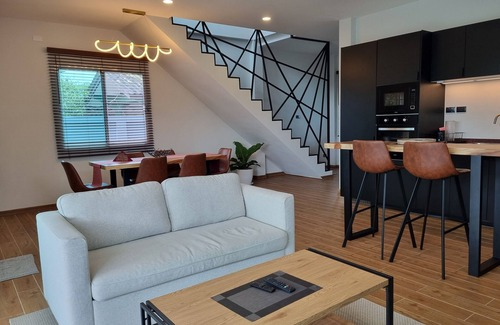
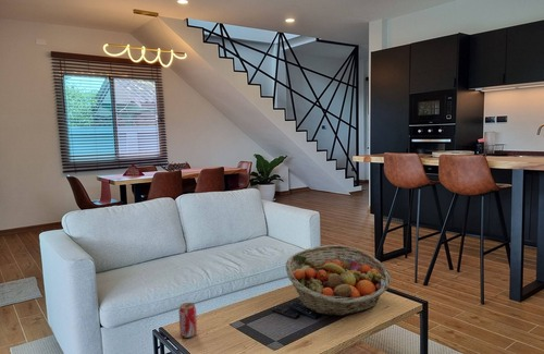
+ beverage can (187, 319)
+ fruit basket (337, 278)
